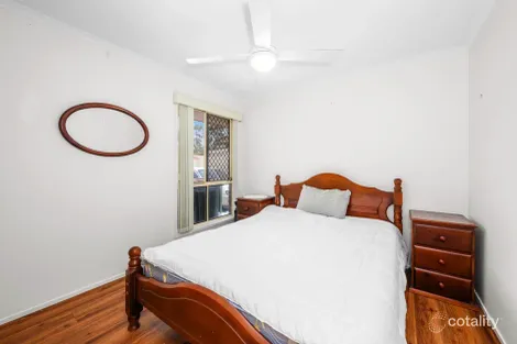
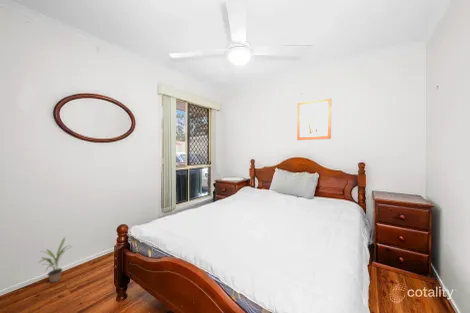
+ potted plant (57, 262)
+ wall art (313, 120)
